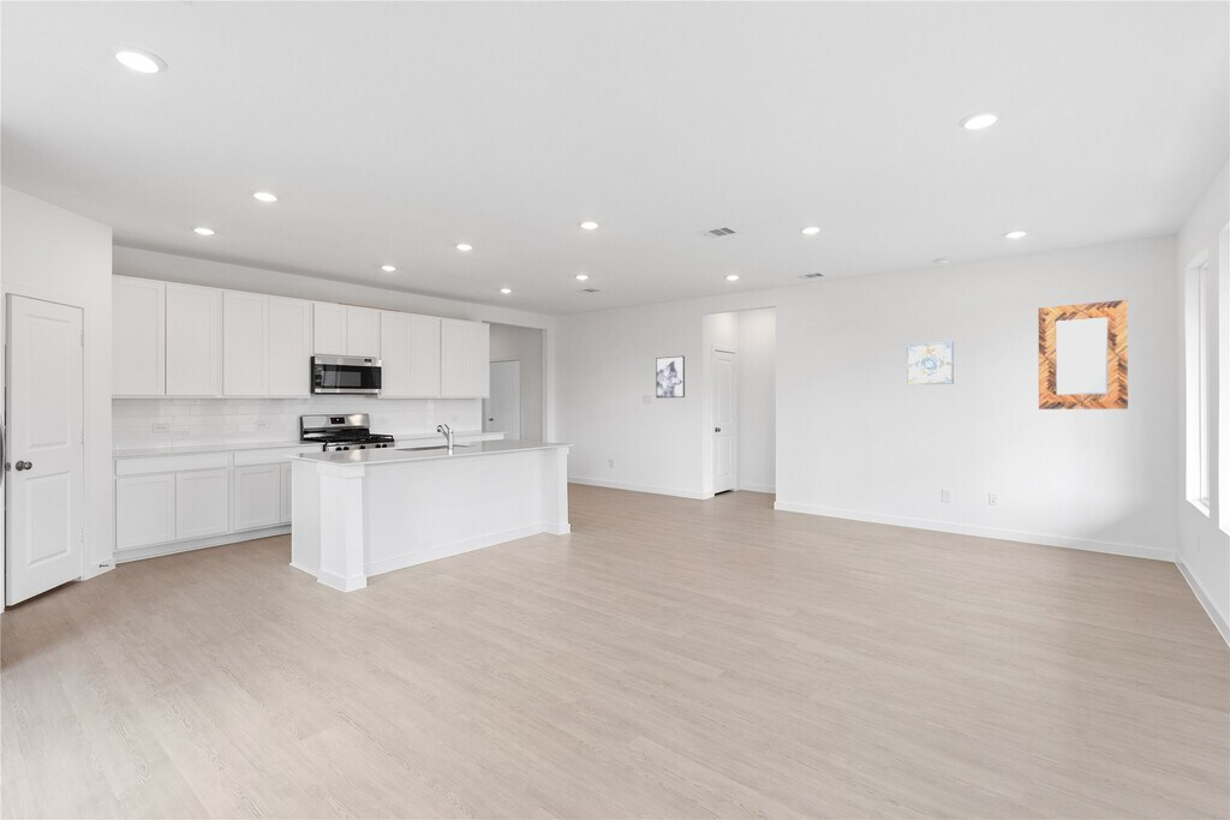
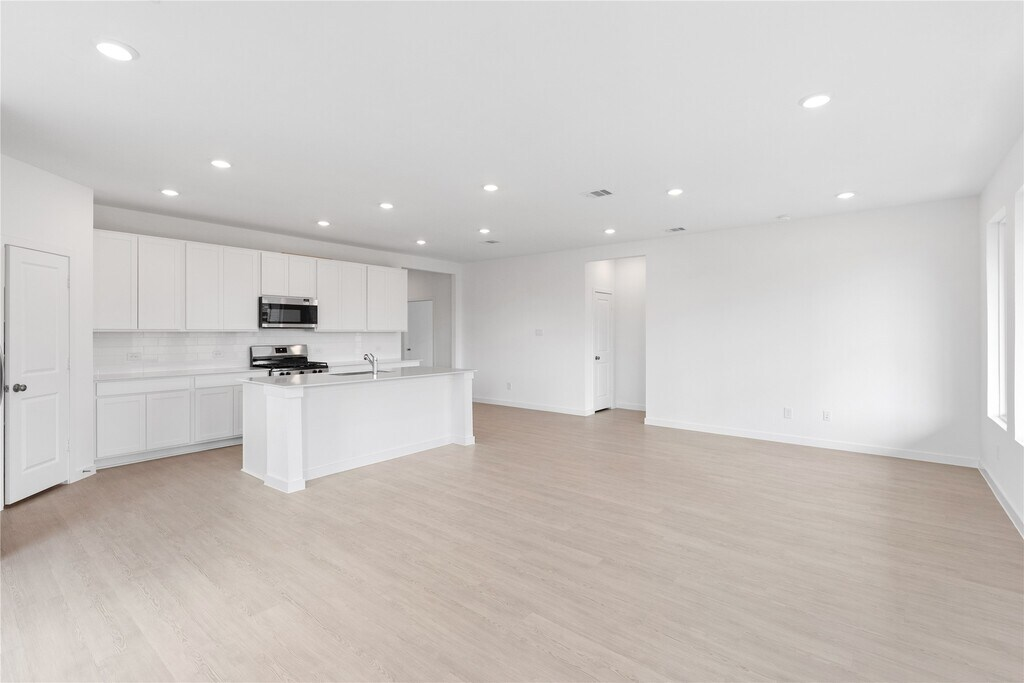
- wall art (930, 364)
- wall art (669, 377)
- home mirror (1081, 357)
